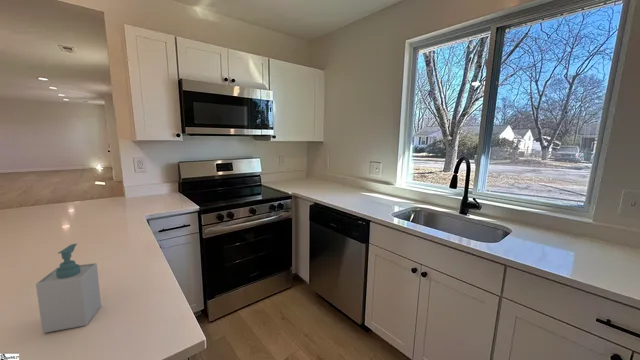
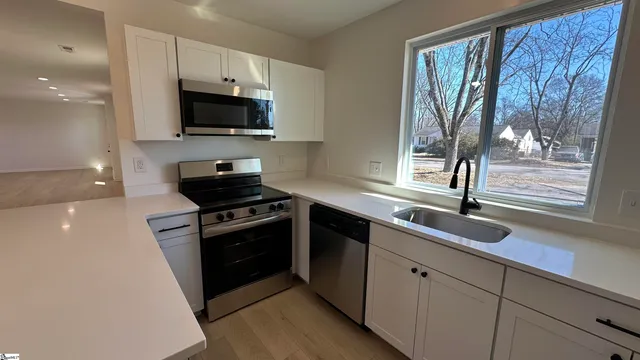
- soap bottle (70, 284)
